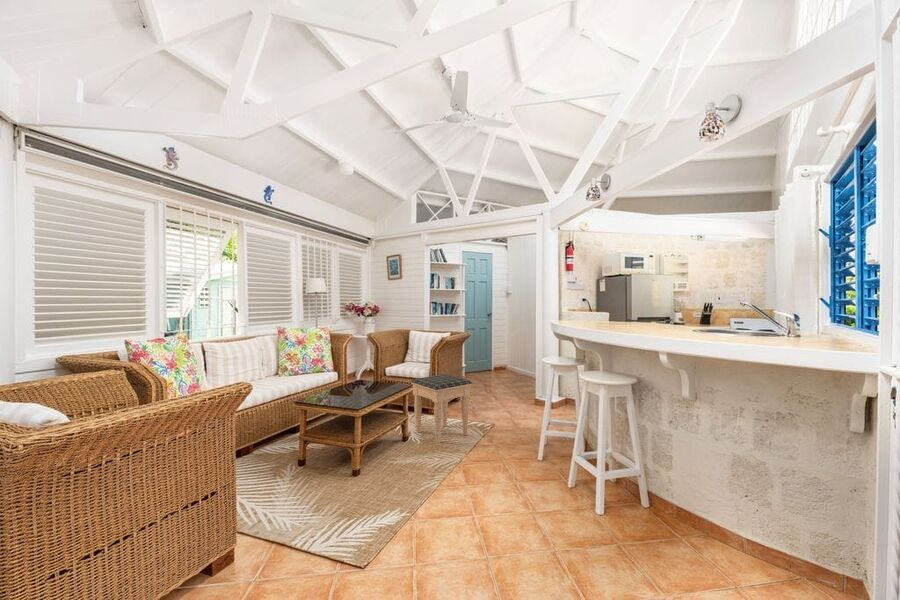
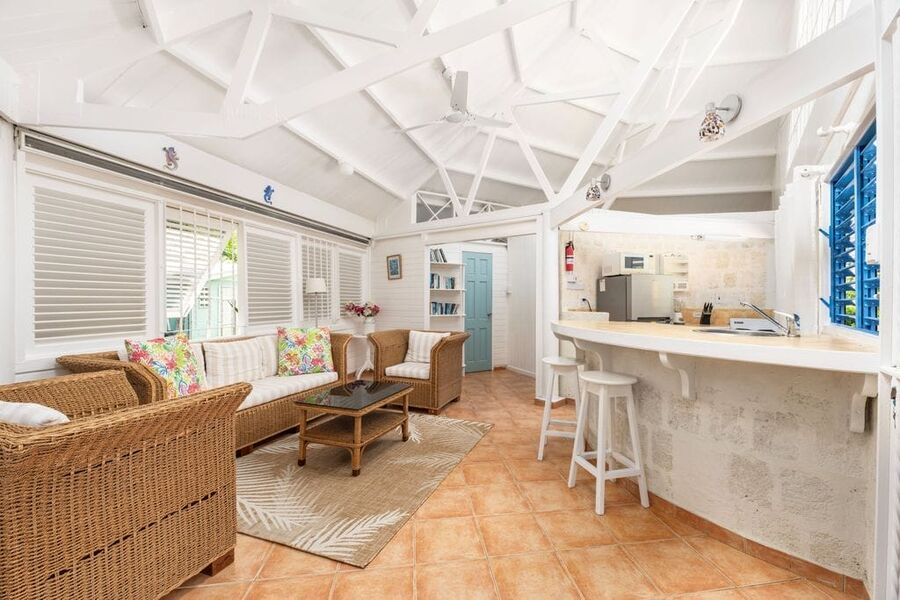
- footstool (441, 406)
